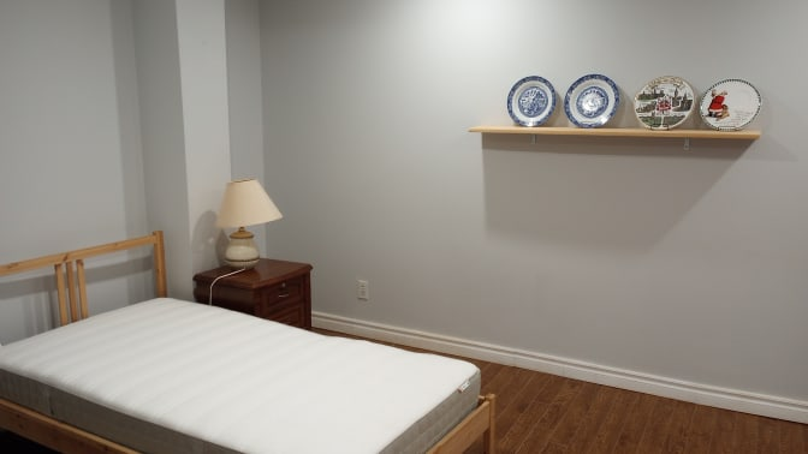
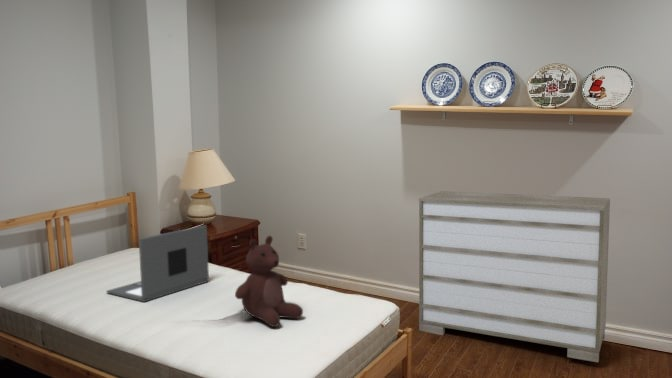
+ teddy bear (270, 279)
+ dresser (511, 267)
+ laptop (158, 258)
